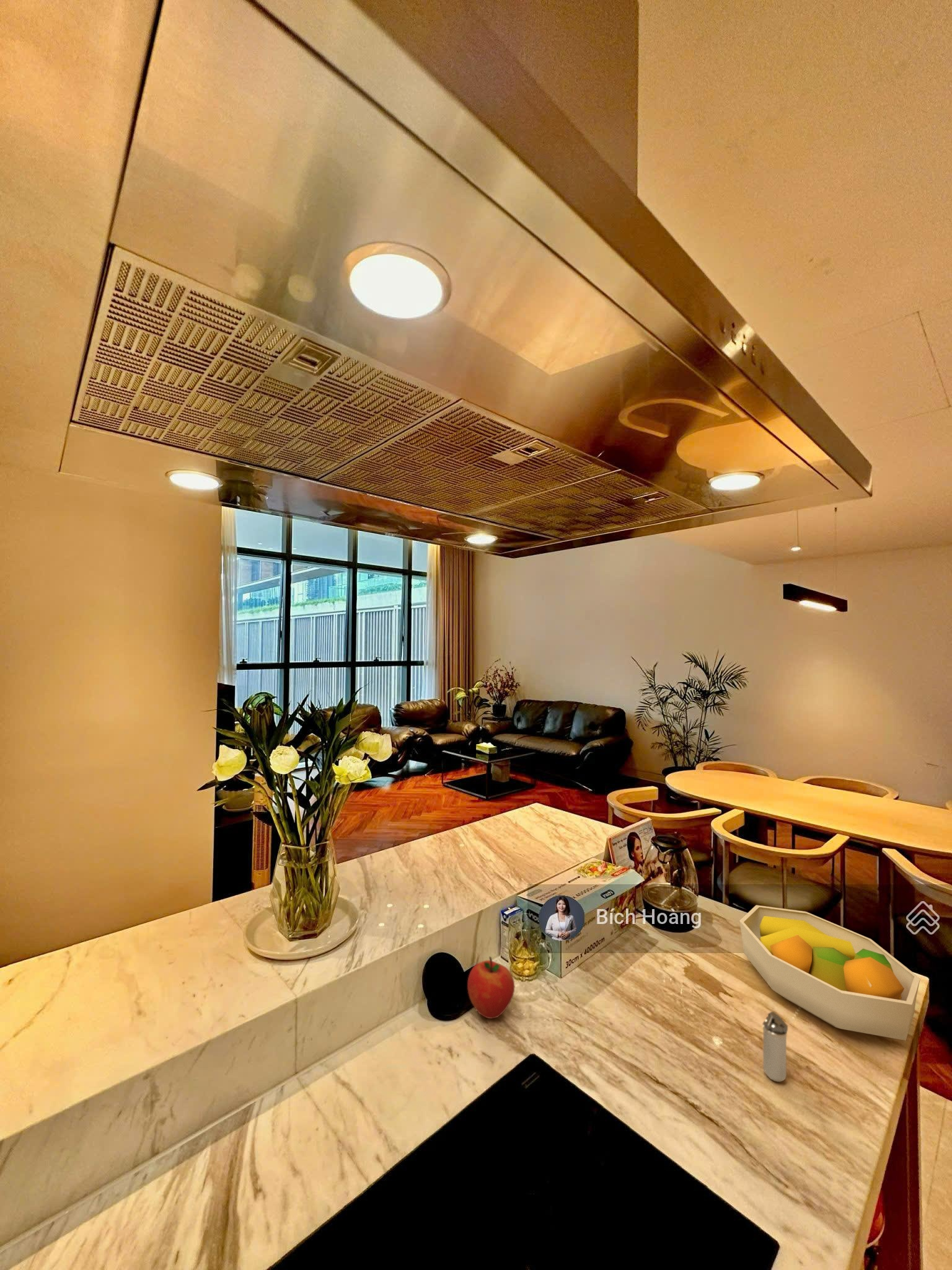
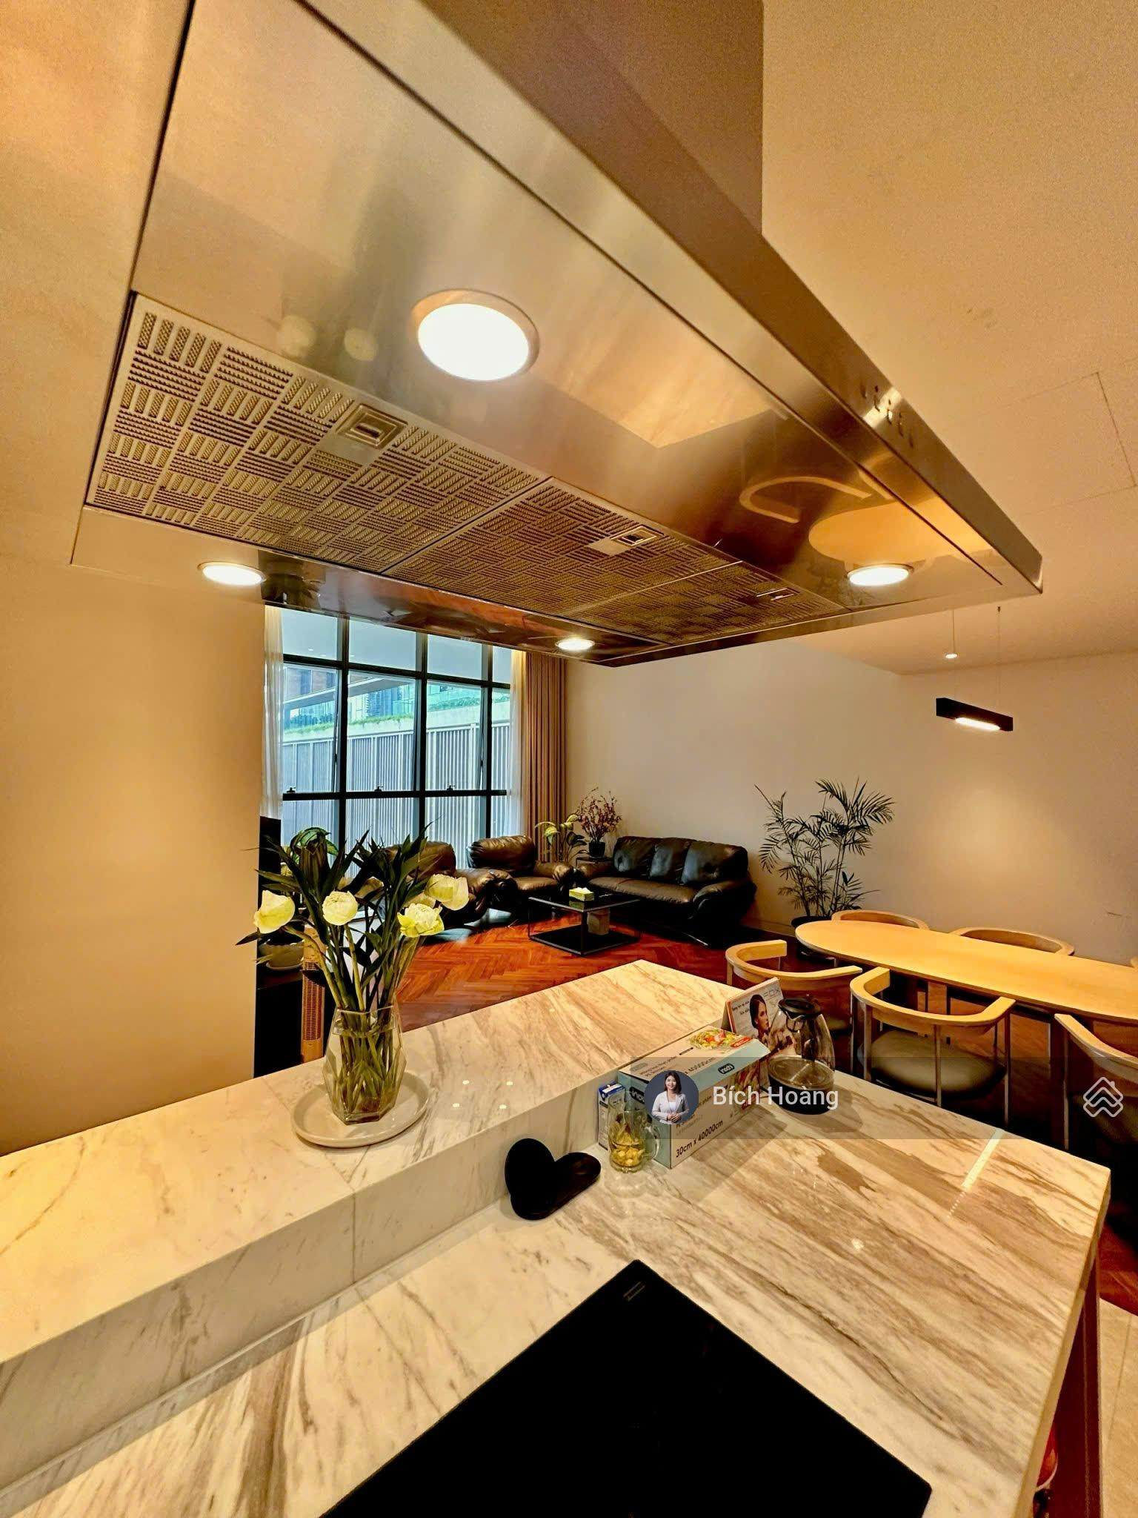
- apple (491, 984)
- shaker (774, 1045)
- fruit bowl (821, 959)
